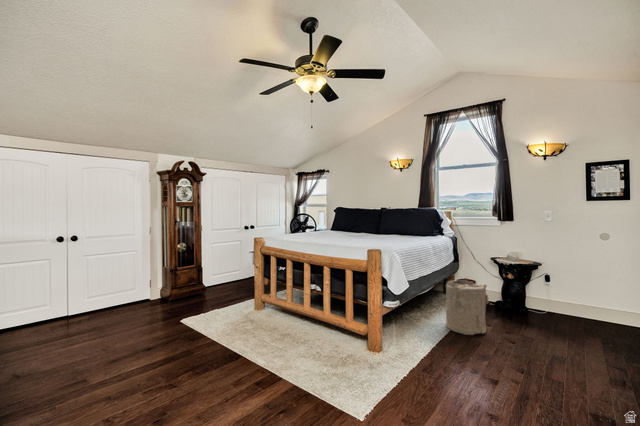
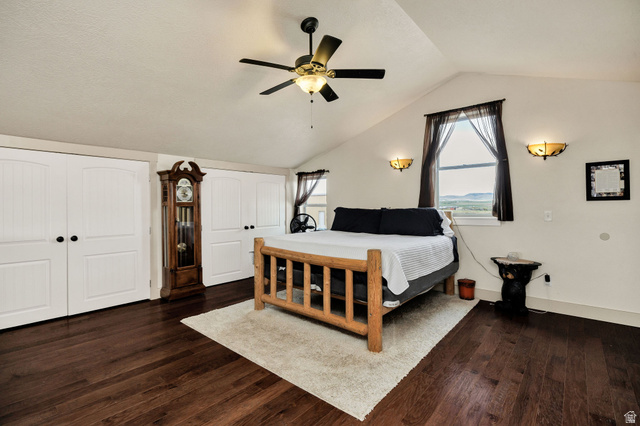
- laundry hamper (467, 304)
